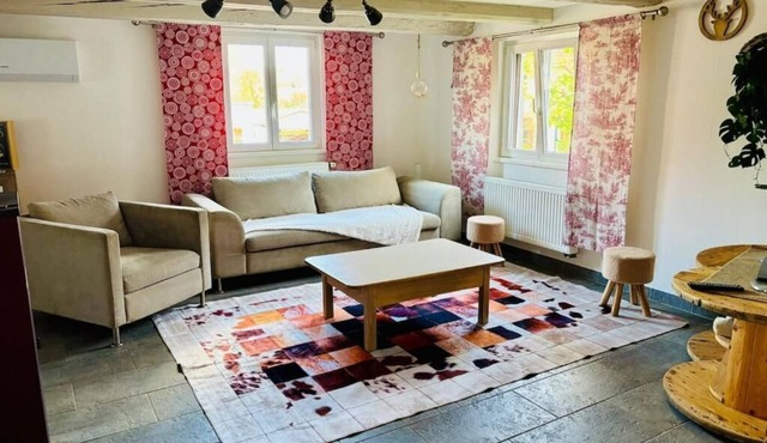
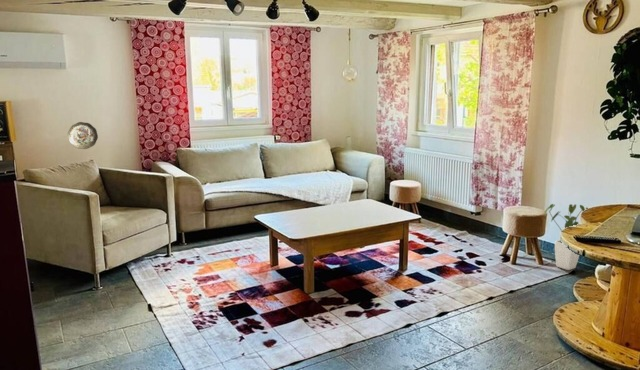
+ decorative plate (82, 135)
+ house plant (572, 225)
